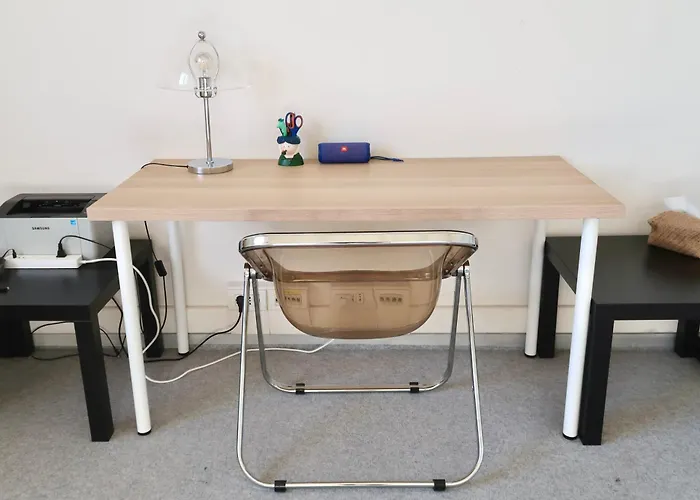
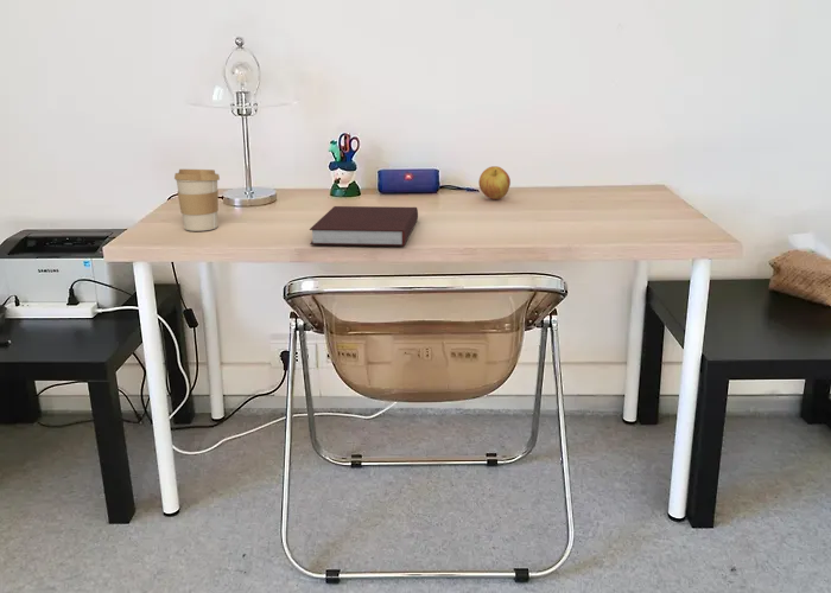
+ notebook (367, 224)
+ coffee cup (198, 197)
+ apple (494, 183)
